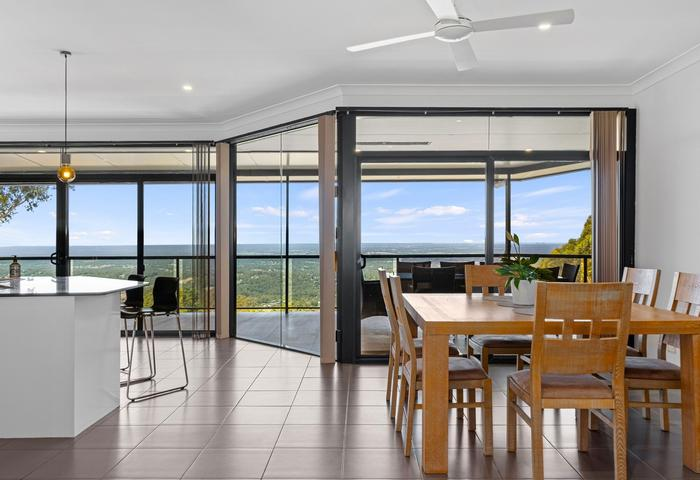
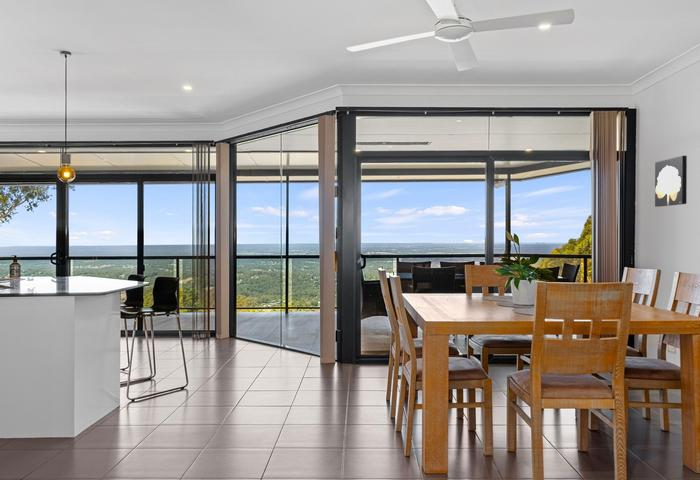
+ wall art (670, 182)
